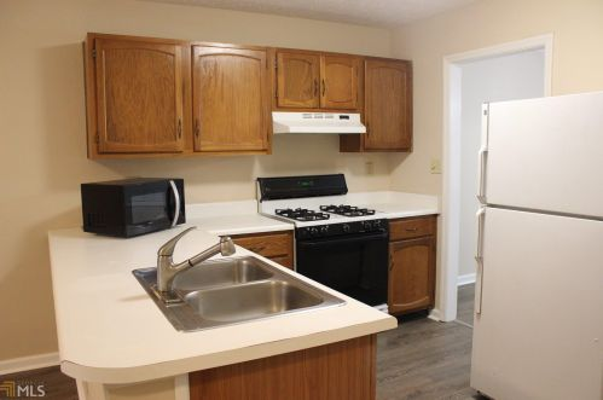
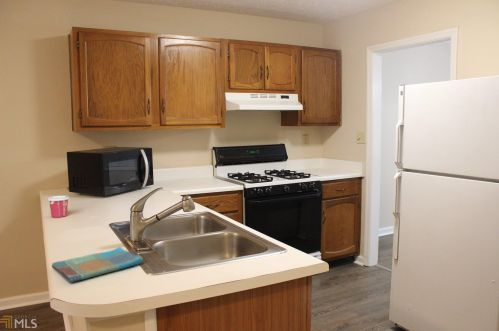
+ dish towel (98, 262)
+ cup (58, 206)
